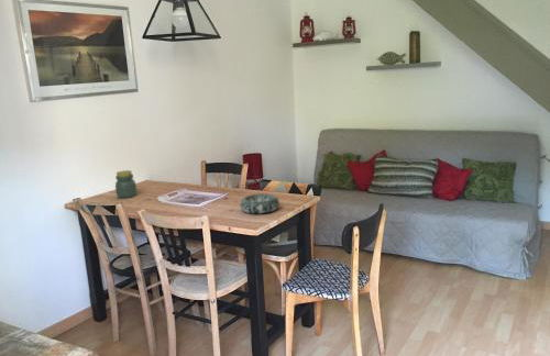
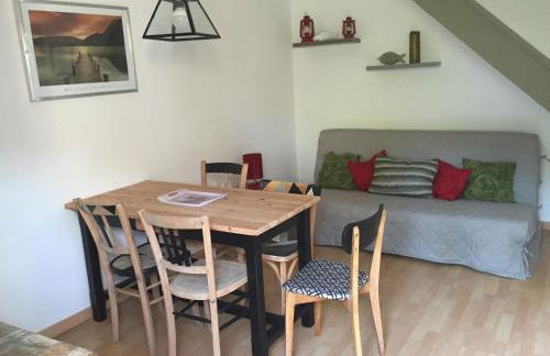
- decorative bowl (260, 203)
- jar (125, 183)
